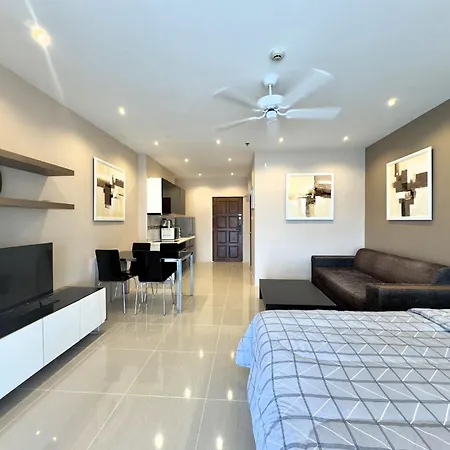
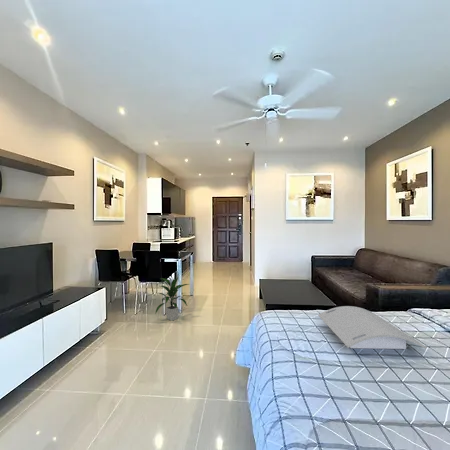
+ serving tray (364, 327)
+ indoor plant (170, 297)
